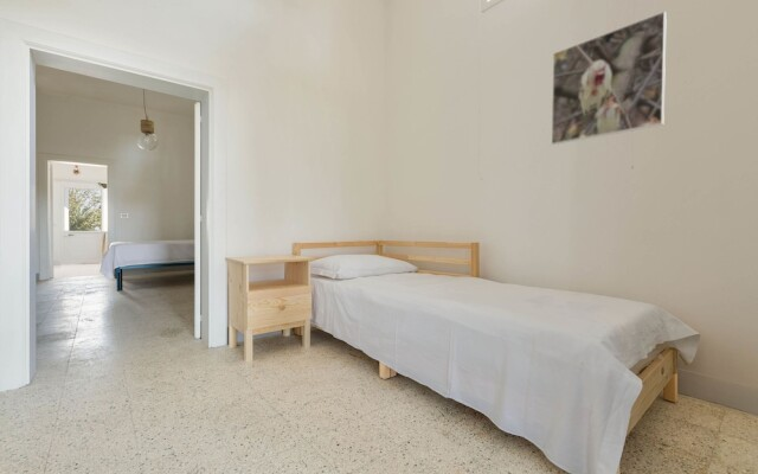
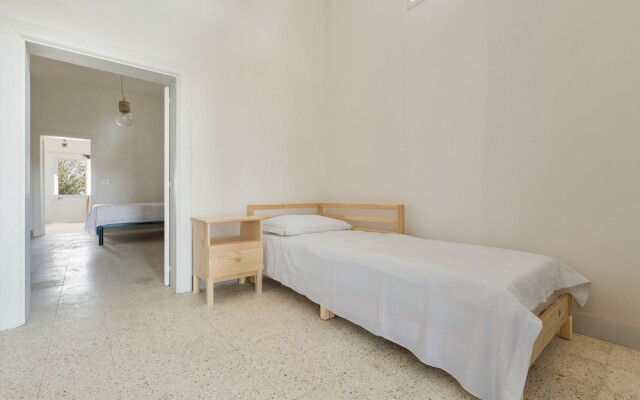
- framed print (603, 85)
